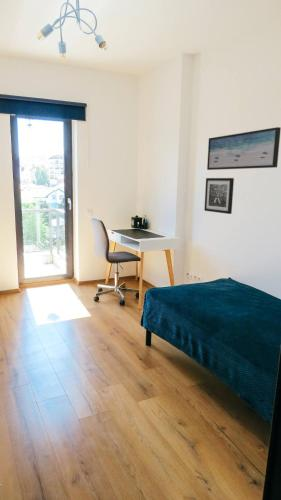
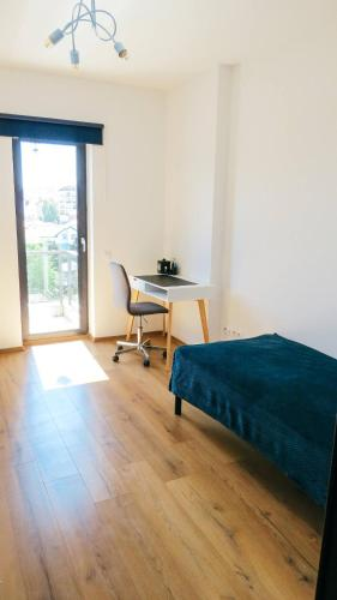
- wall art (218, 195)
- wall art (239, 151)
